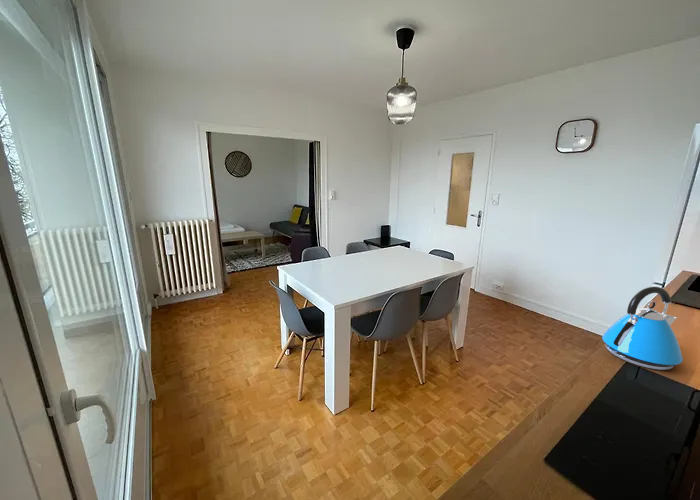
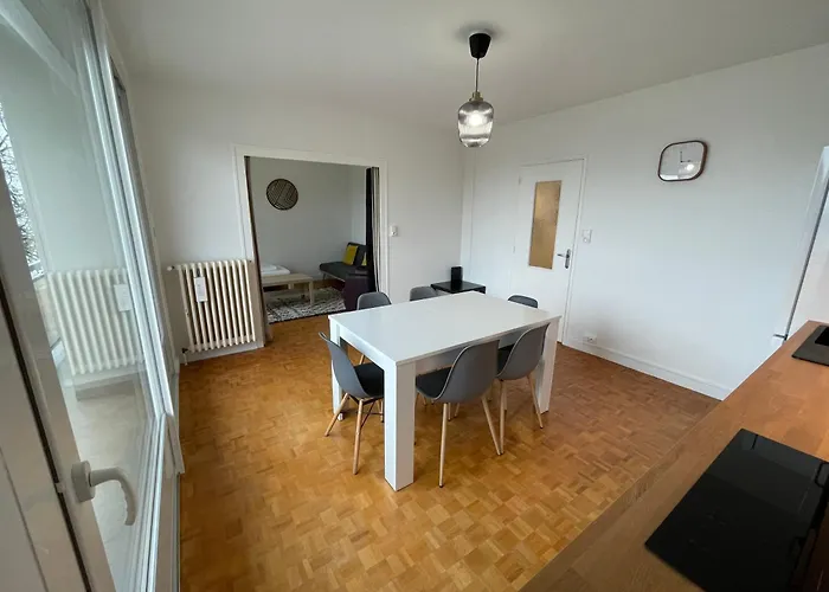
- kettle (644, 321)
